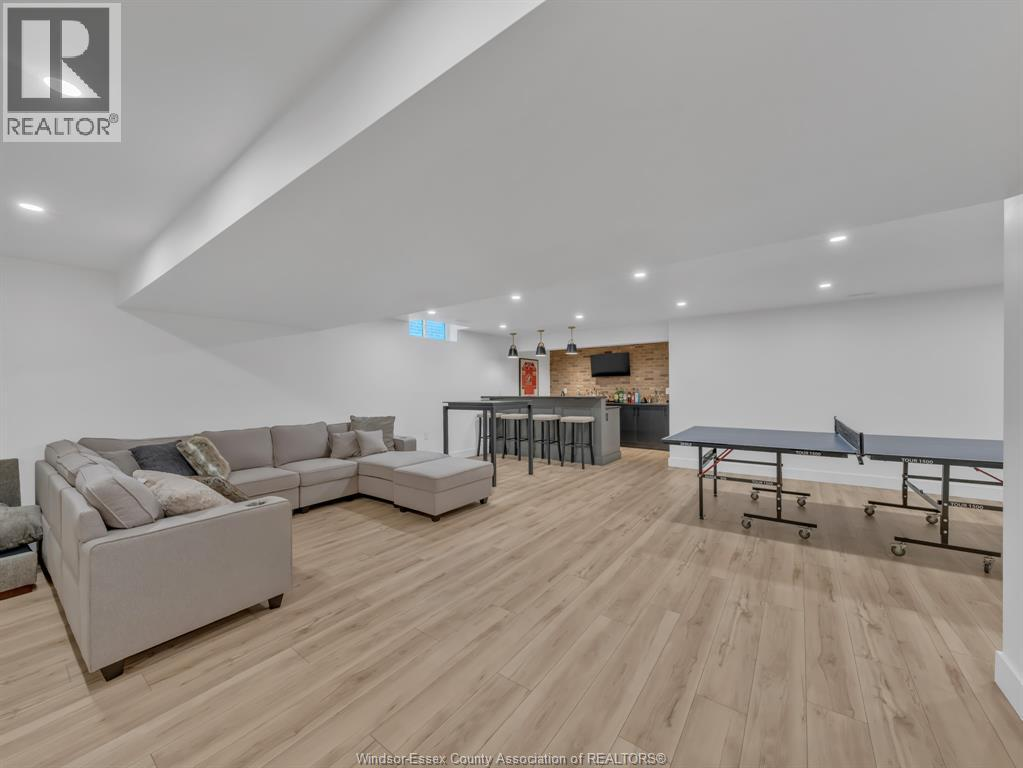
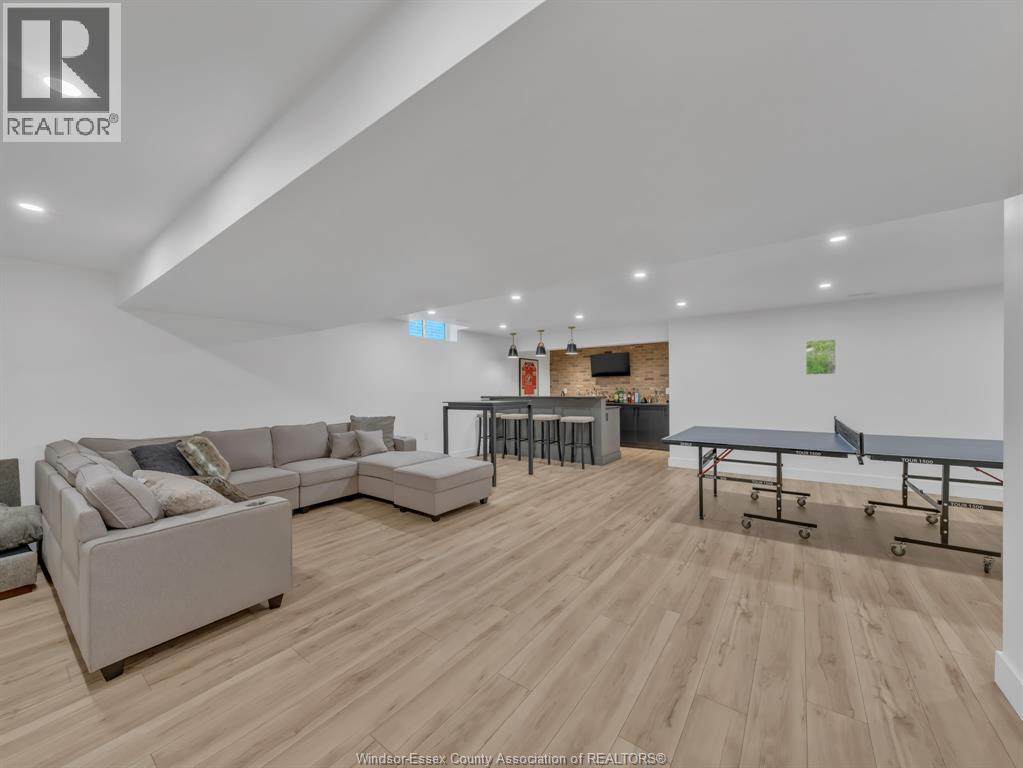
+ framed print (820, 357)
